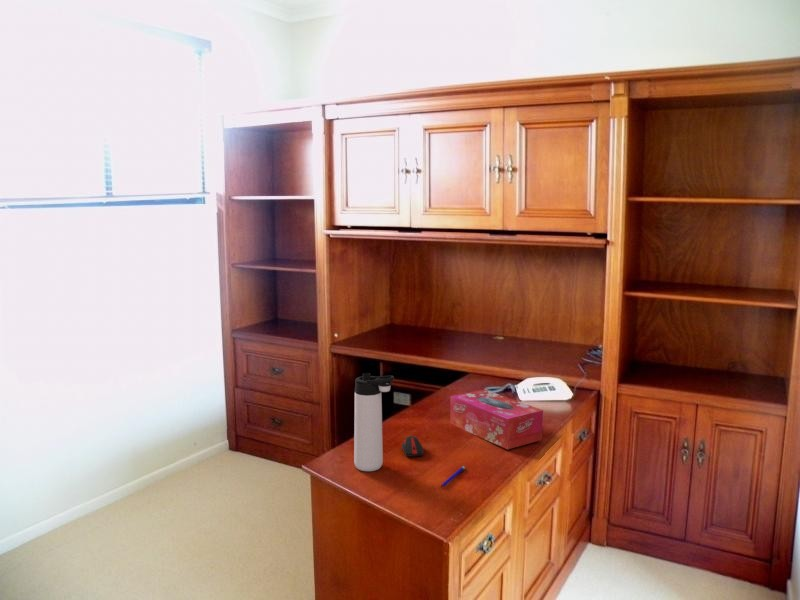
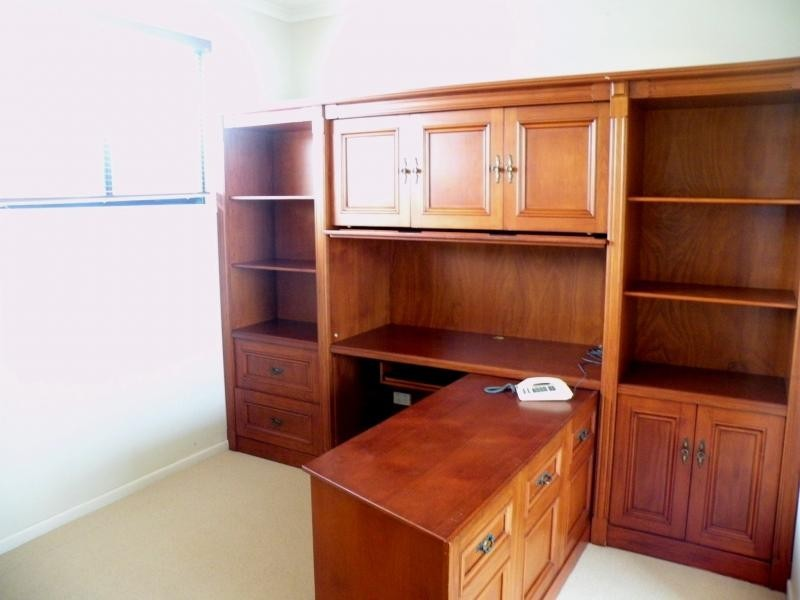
- pen (453, 476)
- computer mouse (412, 444)
- tissue box (494, 417)
- thermos bottle (374, 421)
